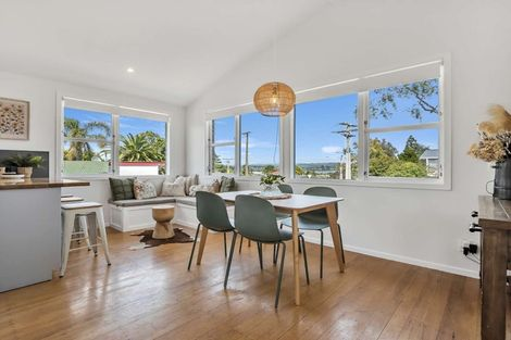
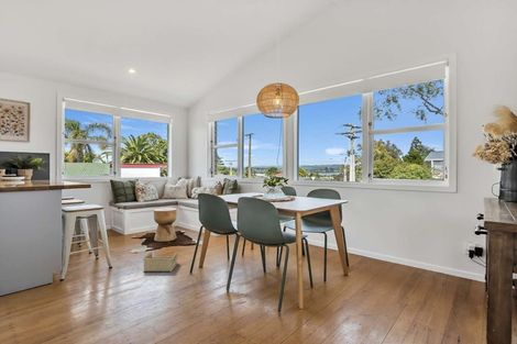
+ storage bin (161, 260)
